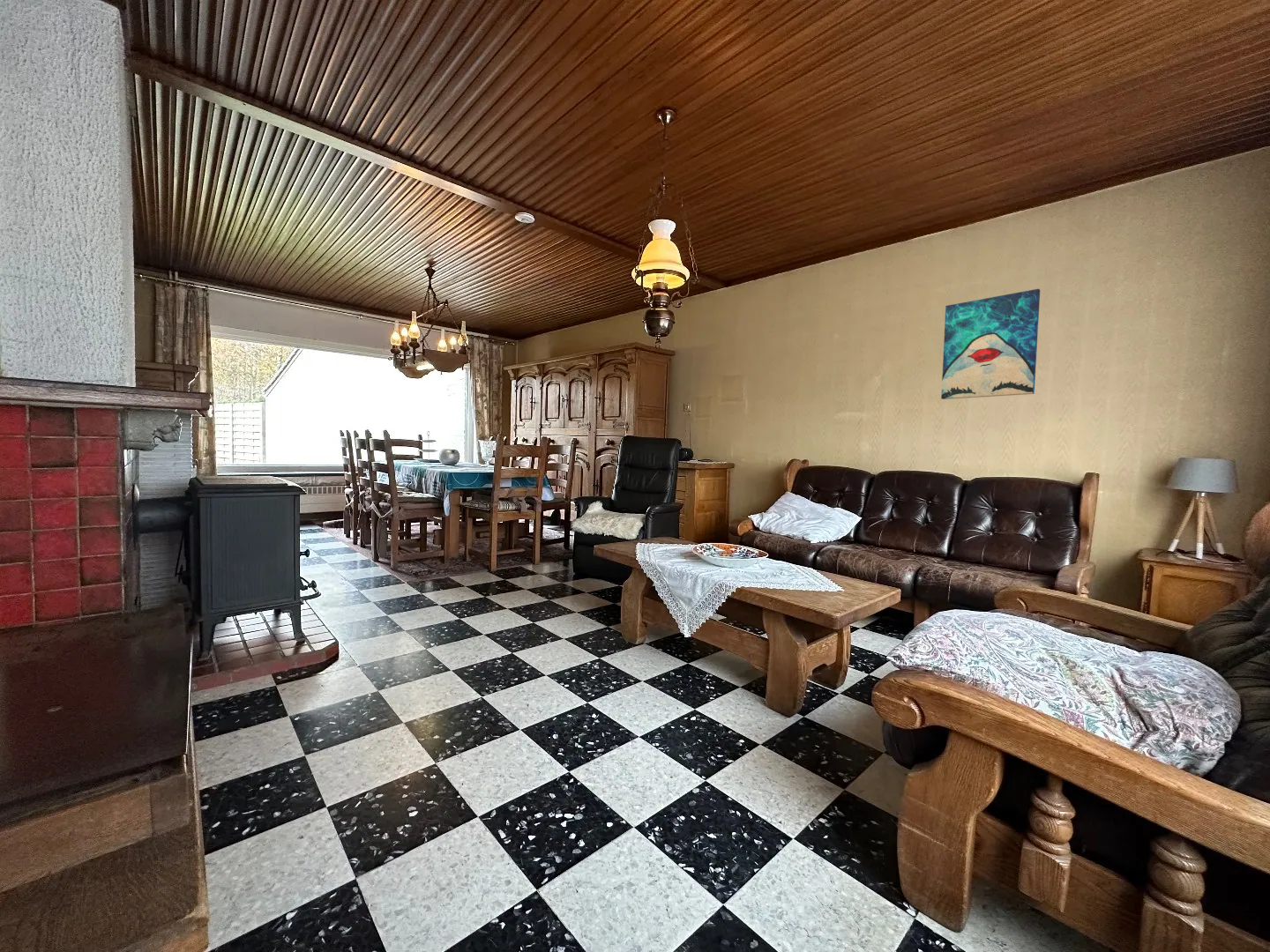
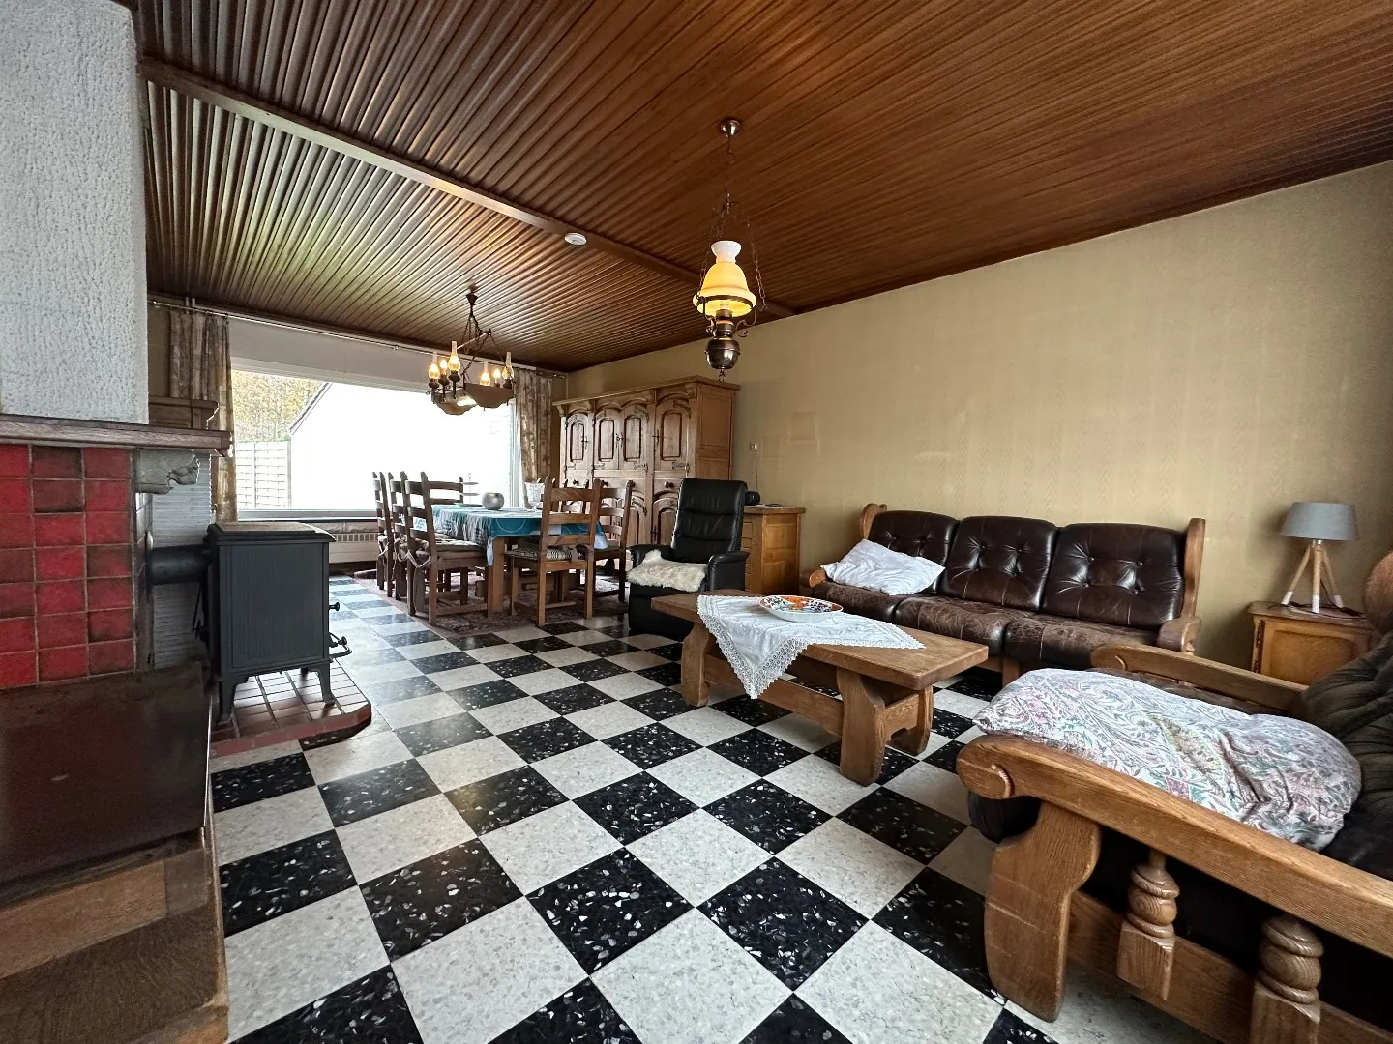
- wall art (987, 347)
